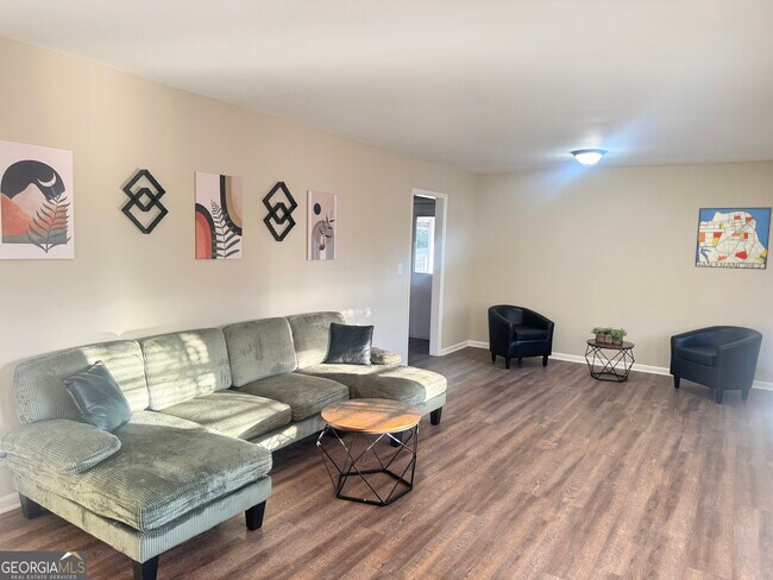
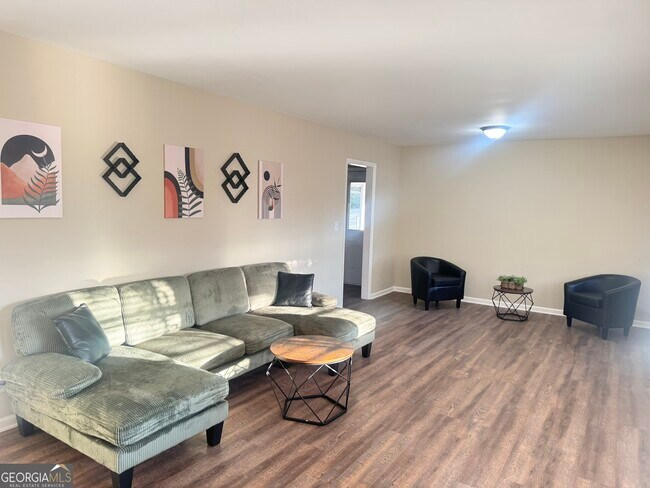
- wall art (731, 238)
